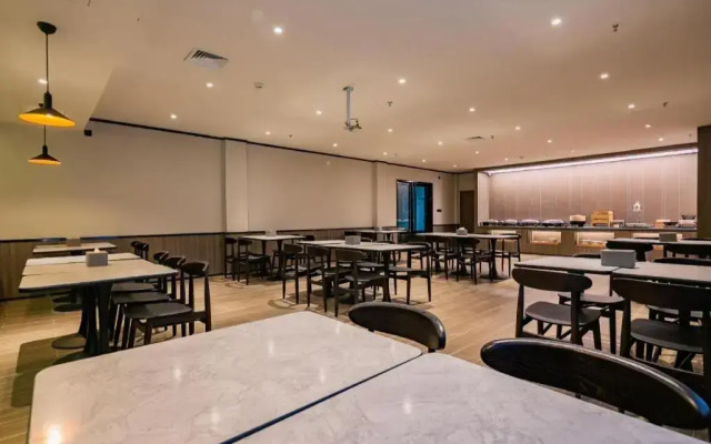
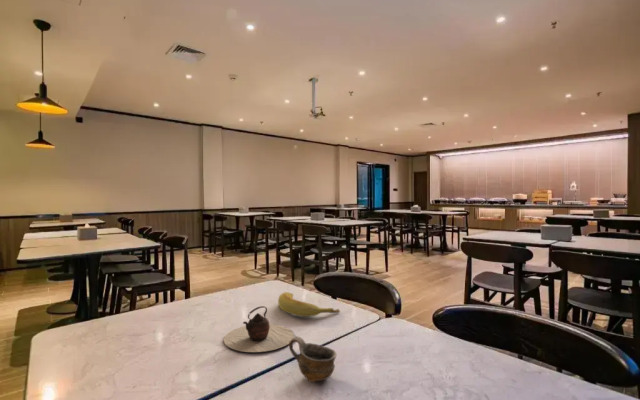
+ cup (315, 357)
+ teapot (259, 321)
+ banana (307, 303)
